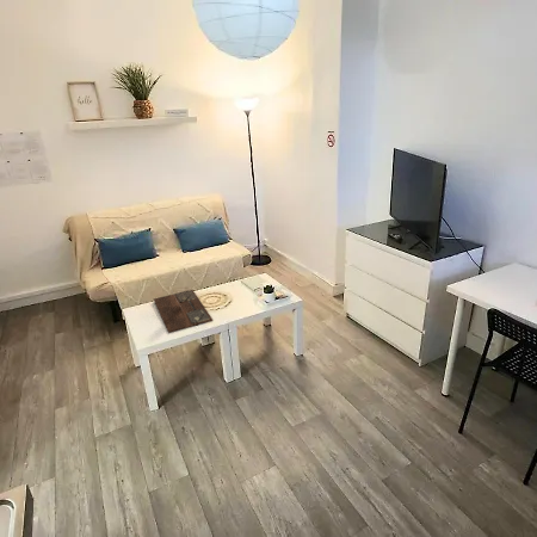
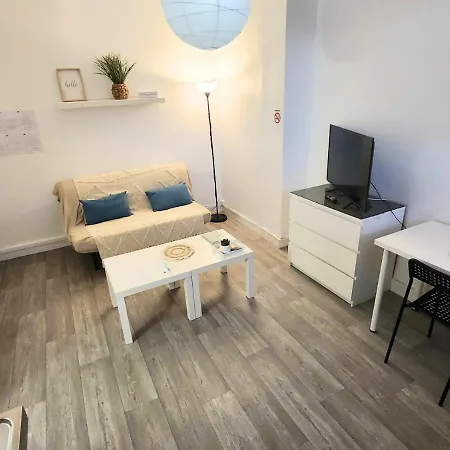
- decorative tray (179, 298)
